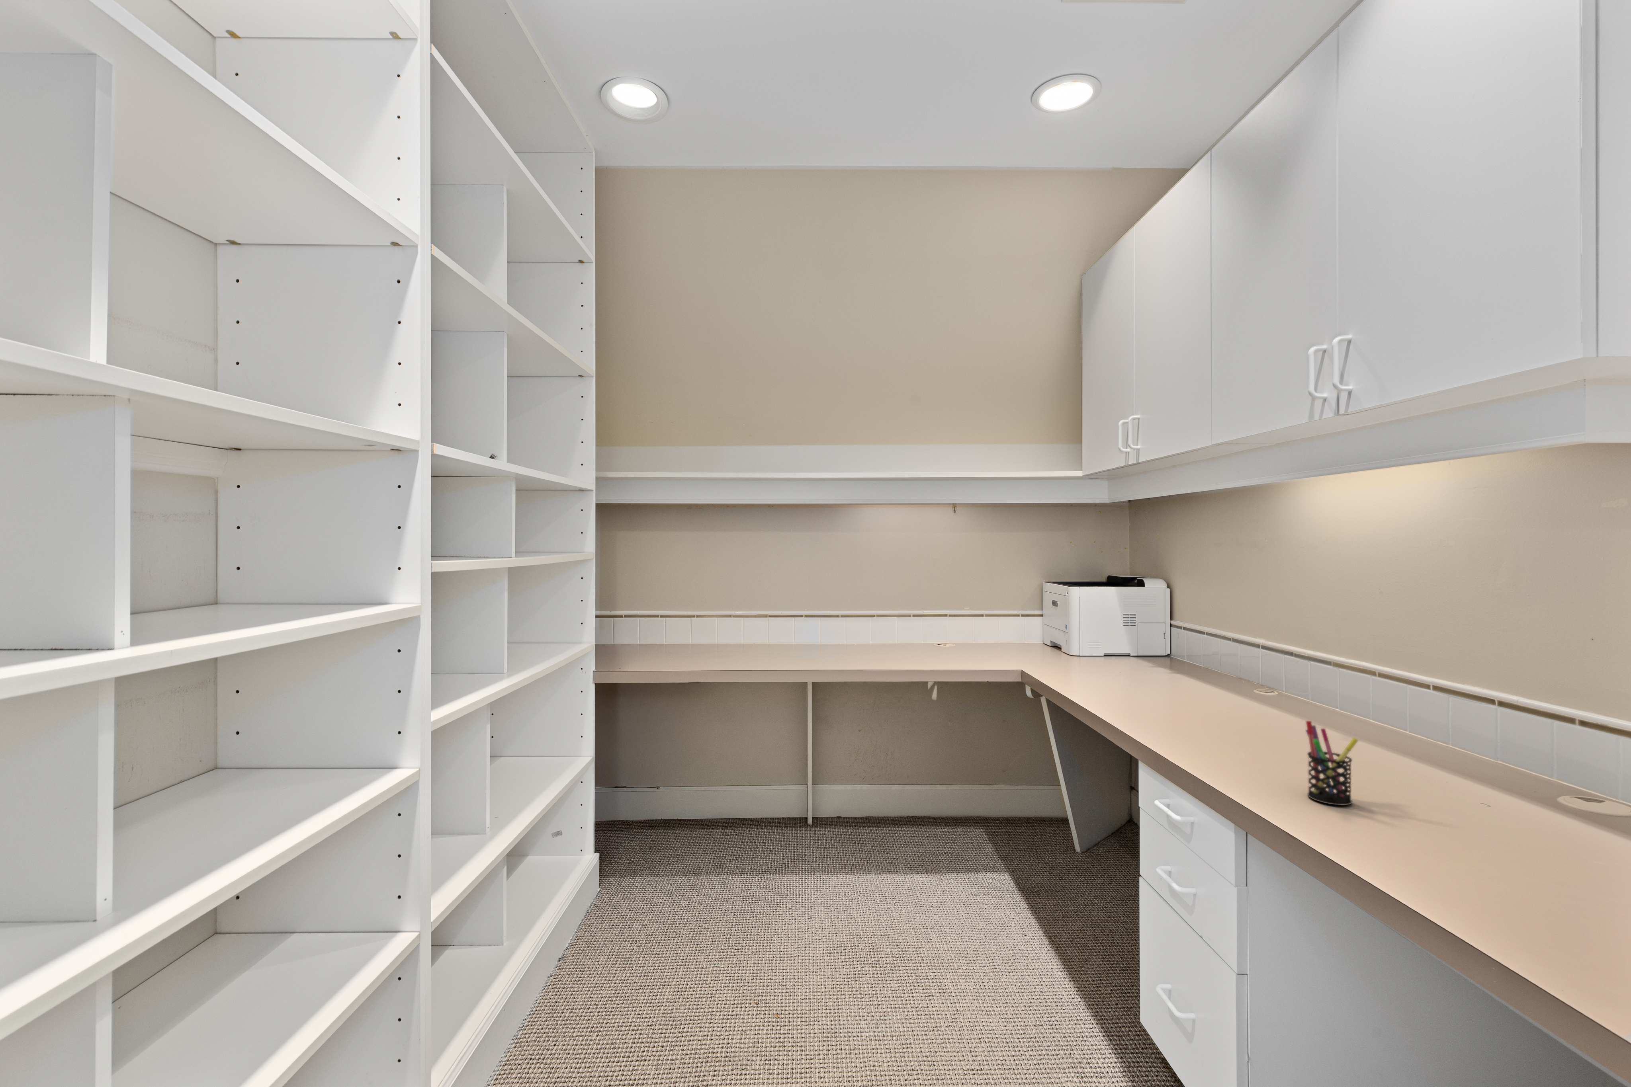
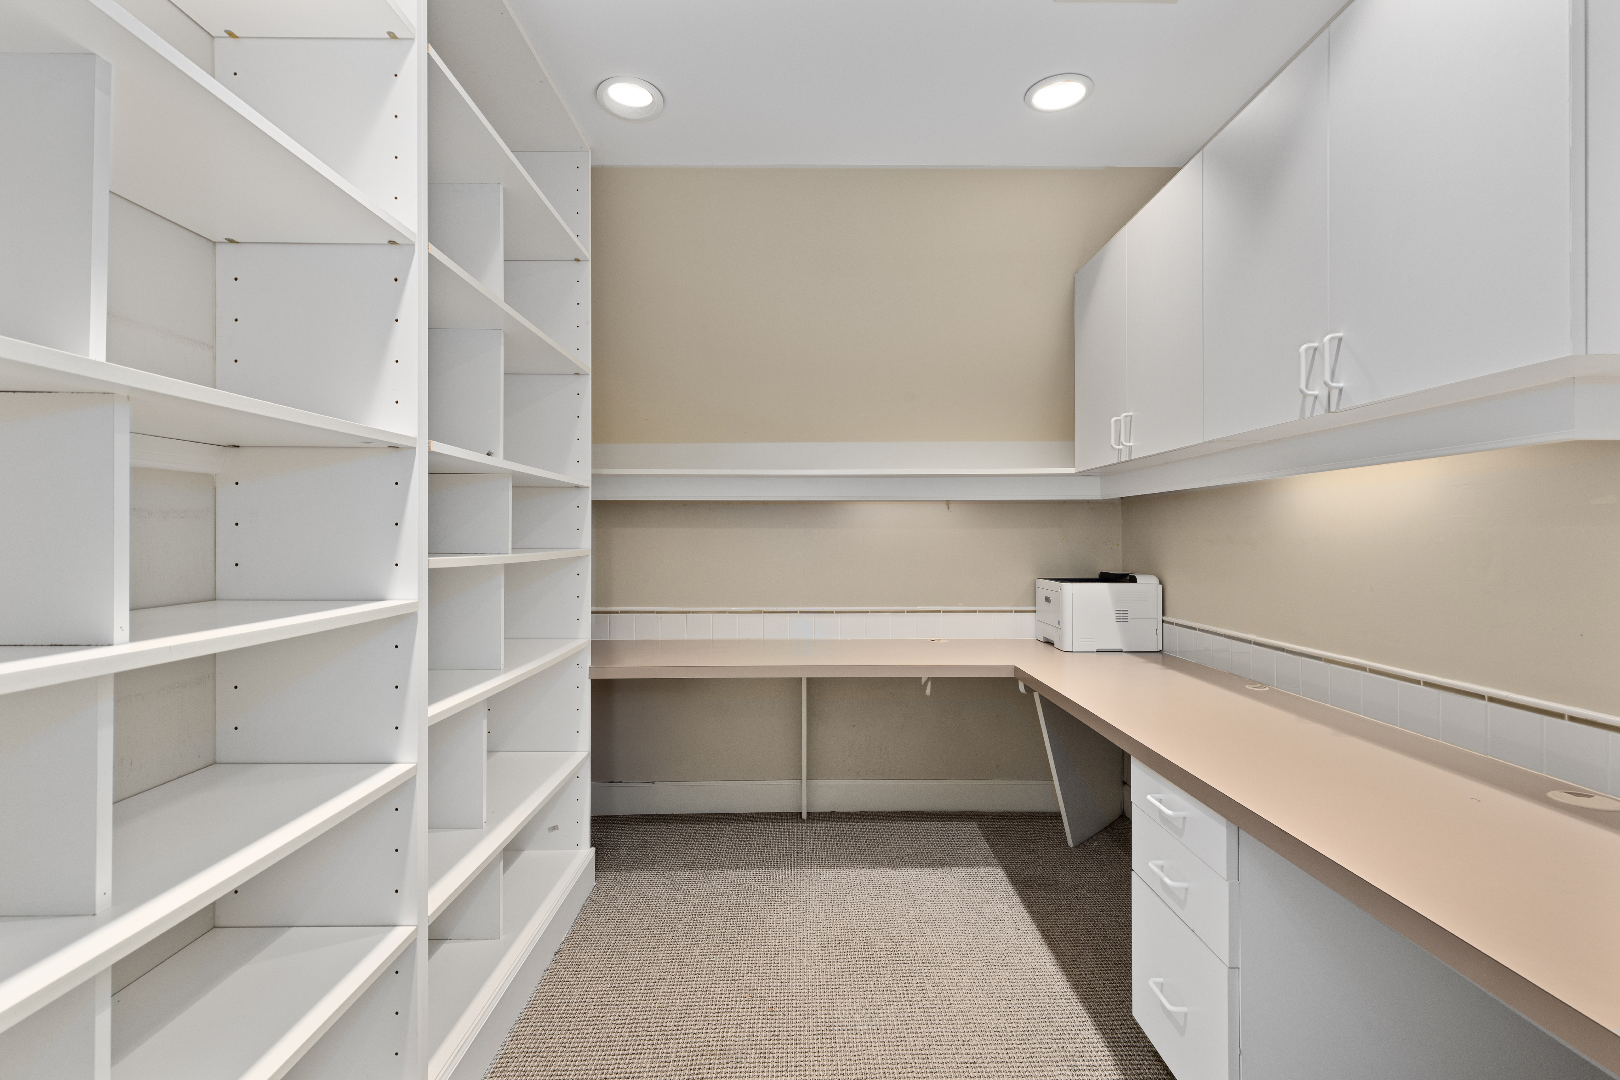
- pen holder (1325, 762)
